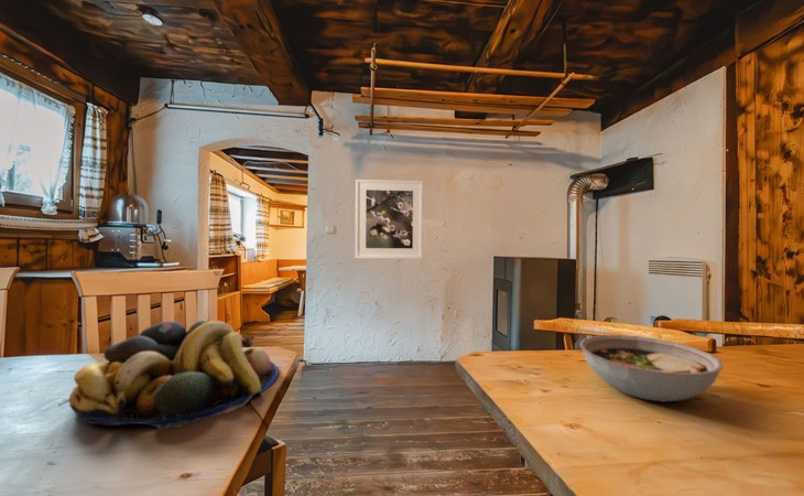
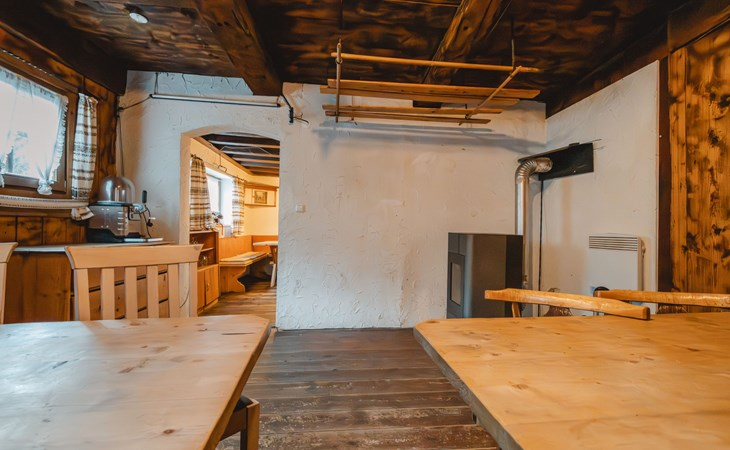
- fruit bowl (192, 354)
- bowl (643, 369)
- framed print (389, 219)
